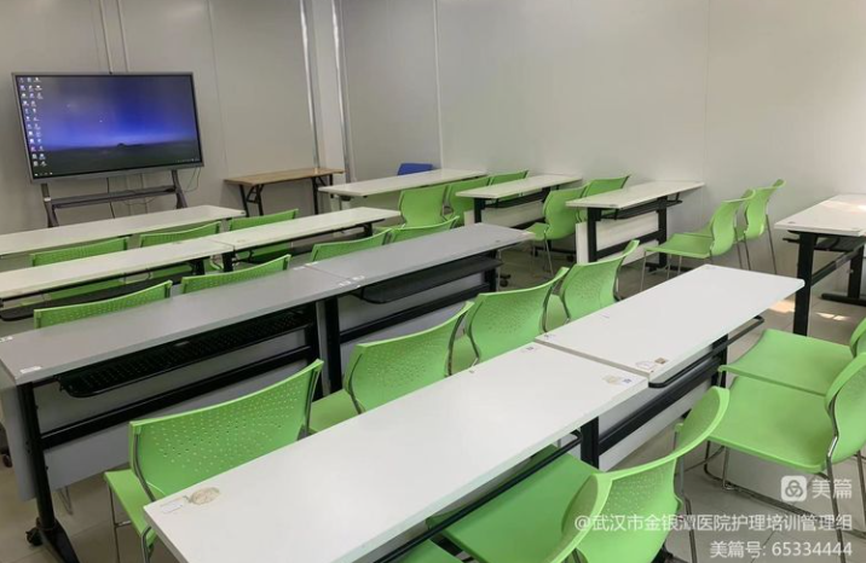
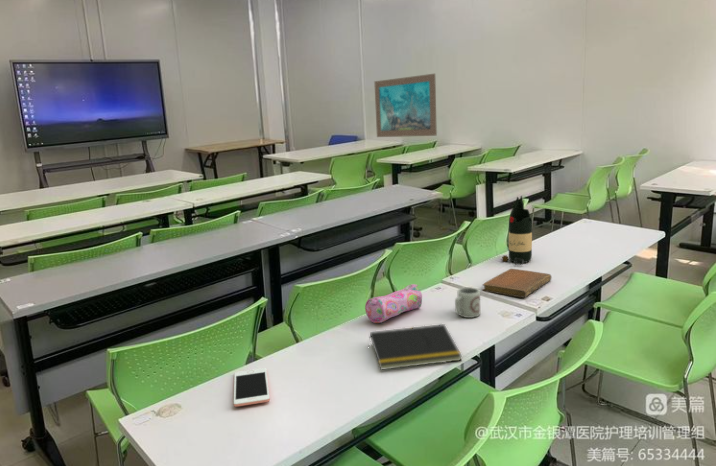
+ cell phone (251, 386)
+ wall art (404, 107)
+ notepad (414, 345)
+ bottle (517, 229)
+ cup (466, 303)
+ pencil case (394, 302)
+ notebook (517, 282)
